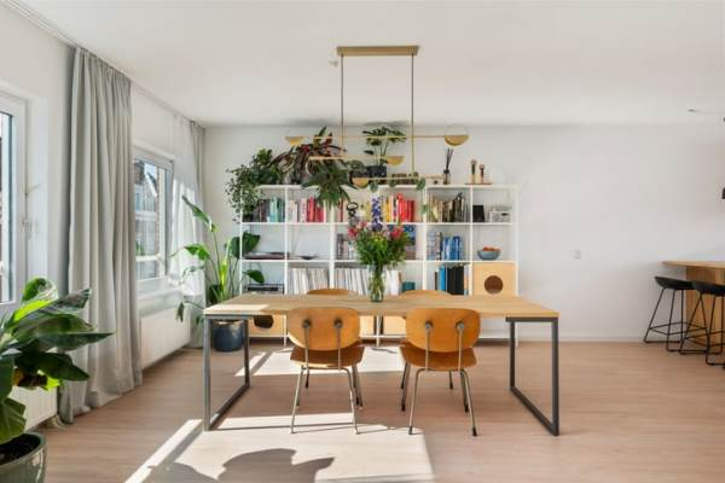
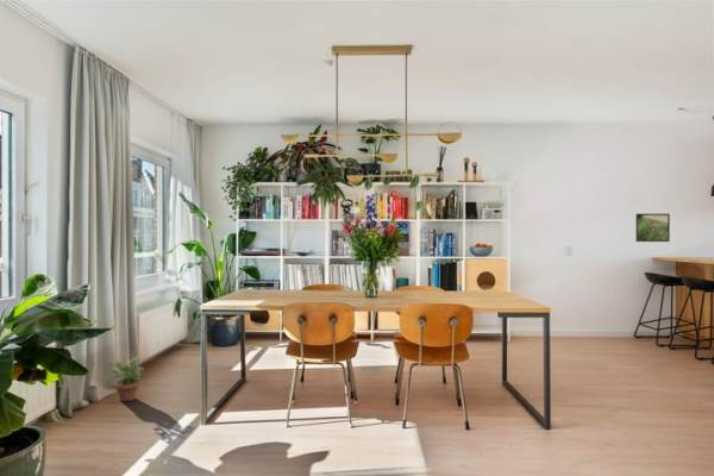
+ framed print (652, 227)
+ potted plant (123, 380)
